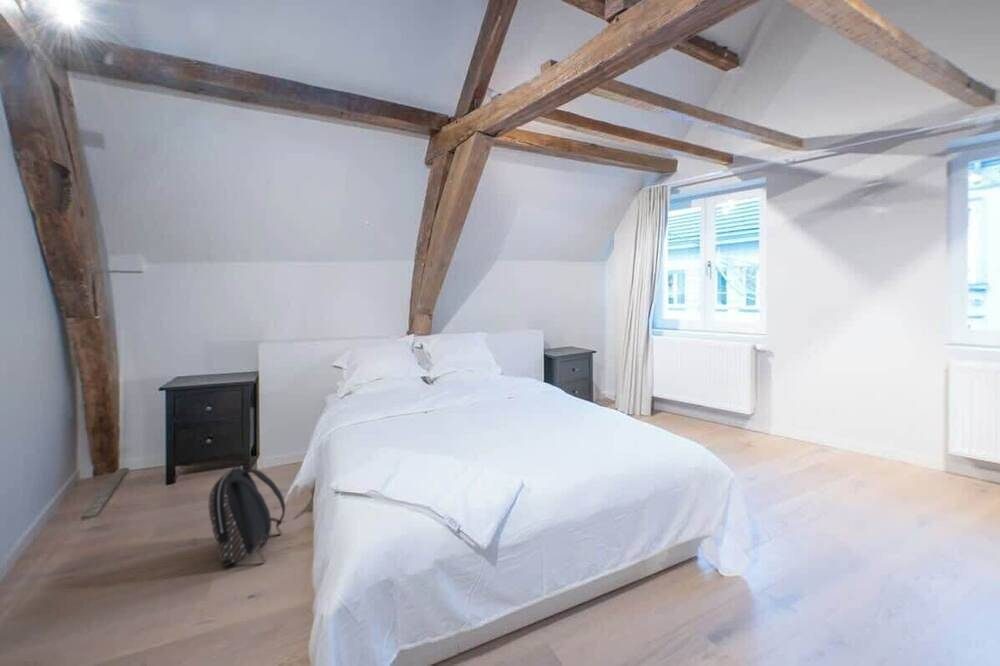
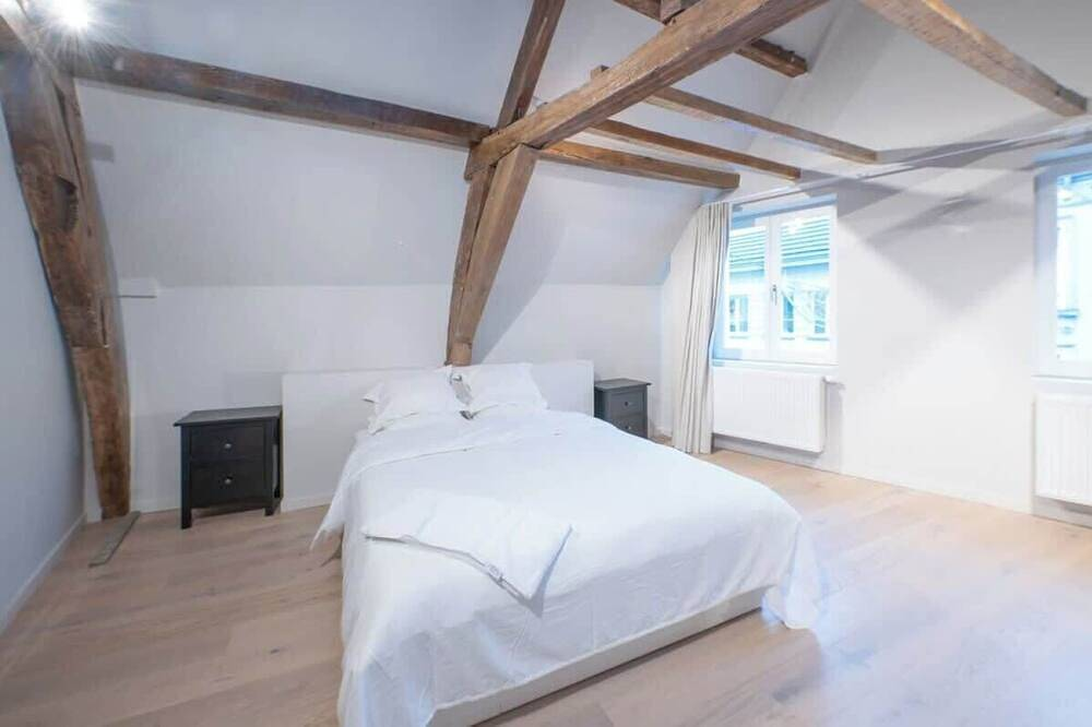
- backpack (246, 506)
